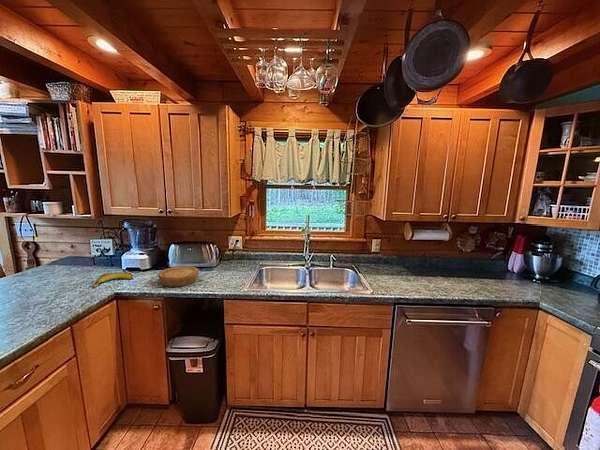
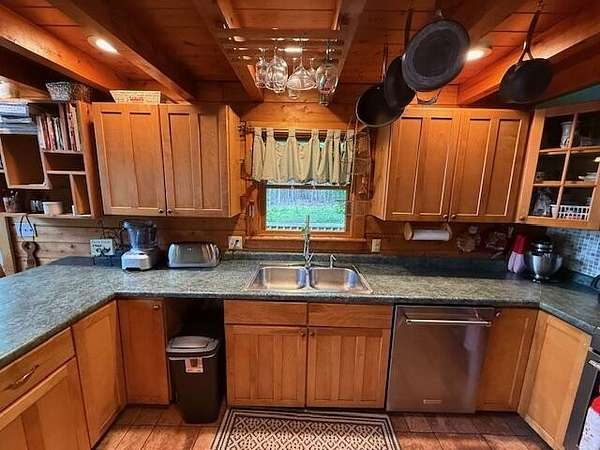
- banana (112, 278)
- bowl (179, 276)
